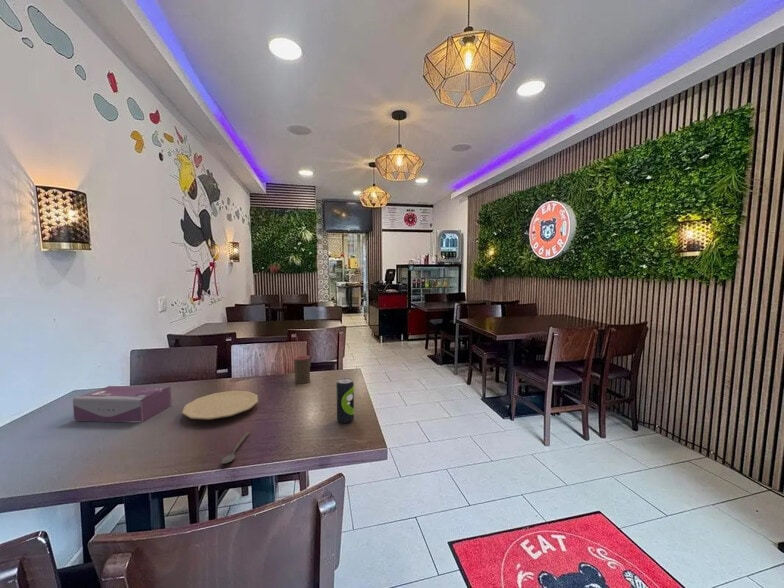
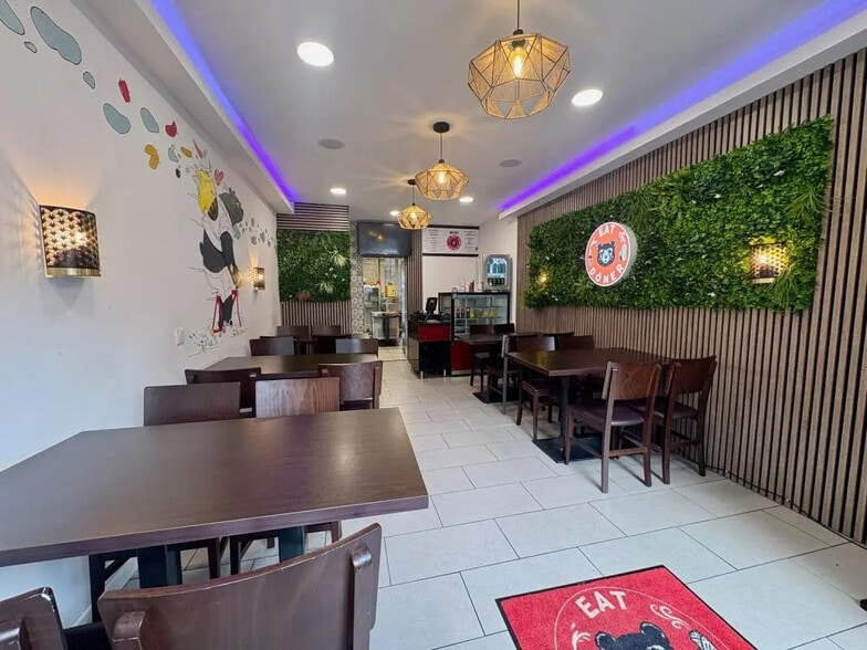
- tissue box (124, 402)
- plate (222, 406)
- cup (302, 369)
- spoon (237, 446)
- beverage can (345, 400)
